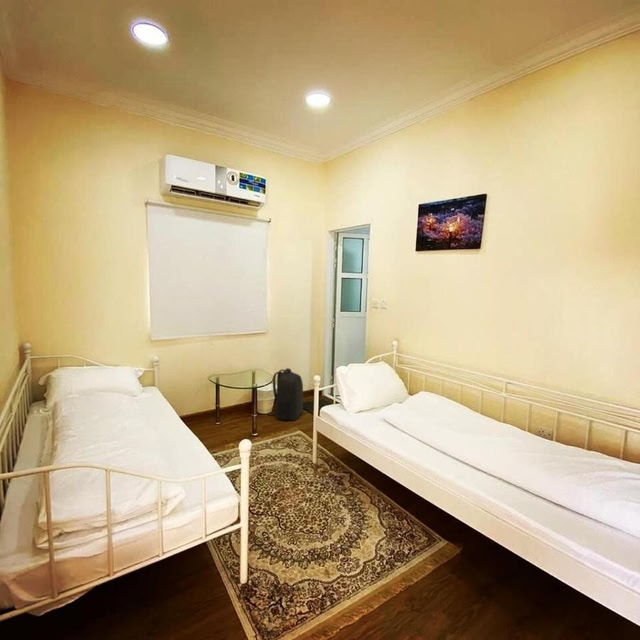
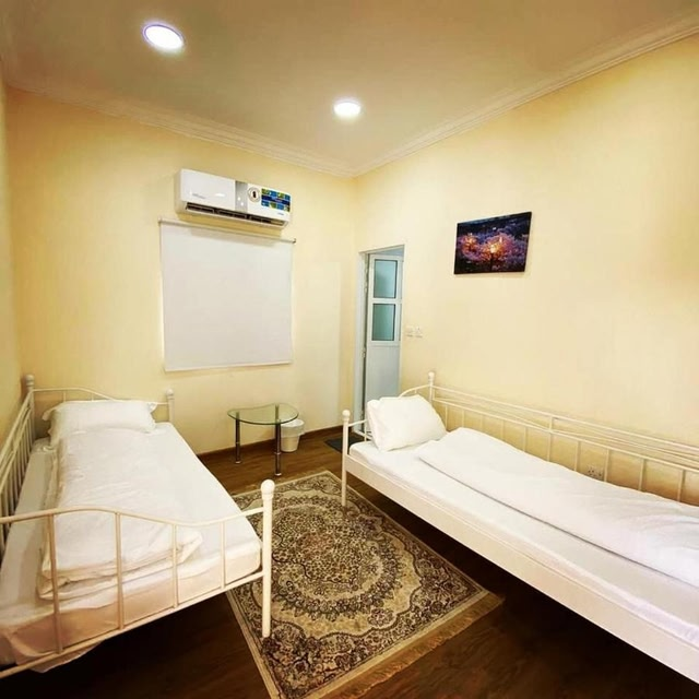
- backpack (285, 391)
